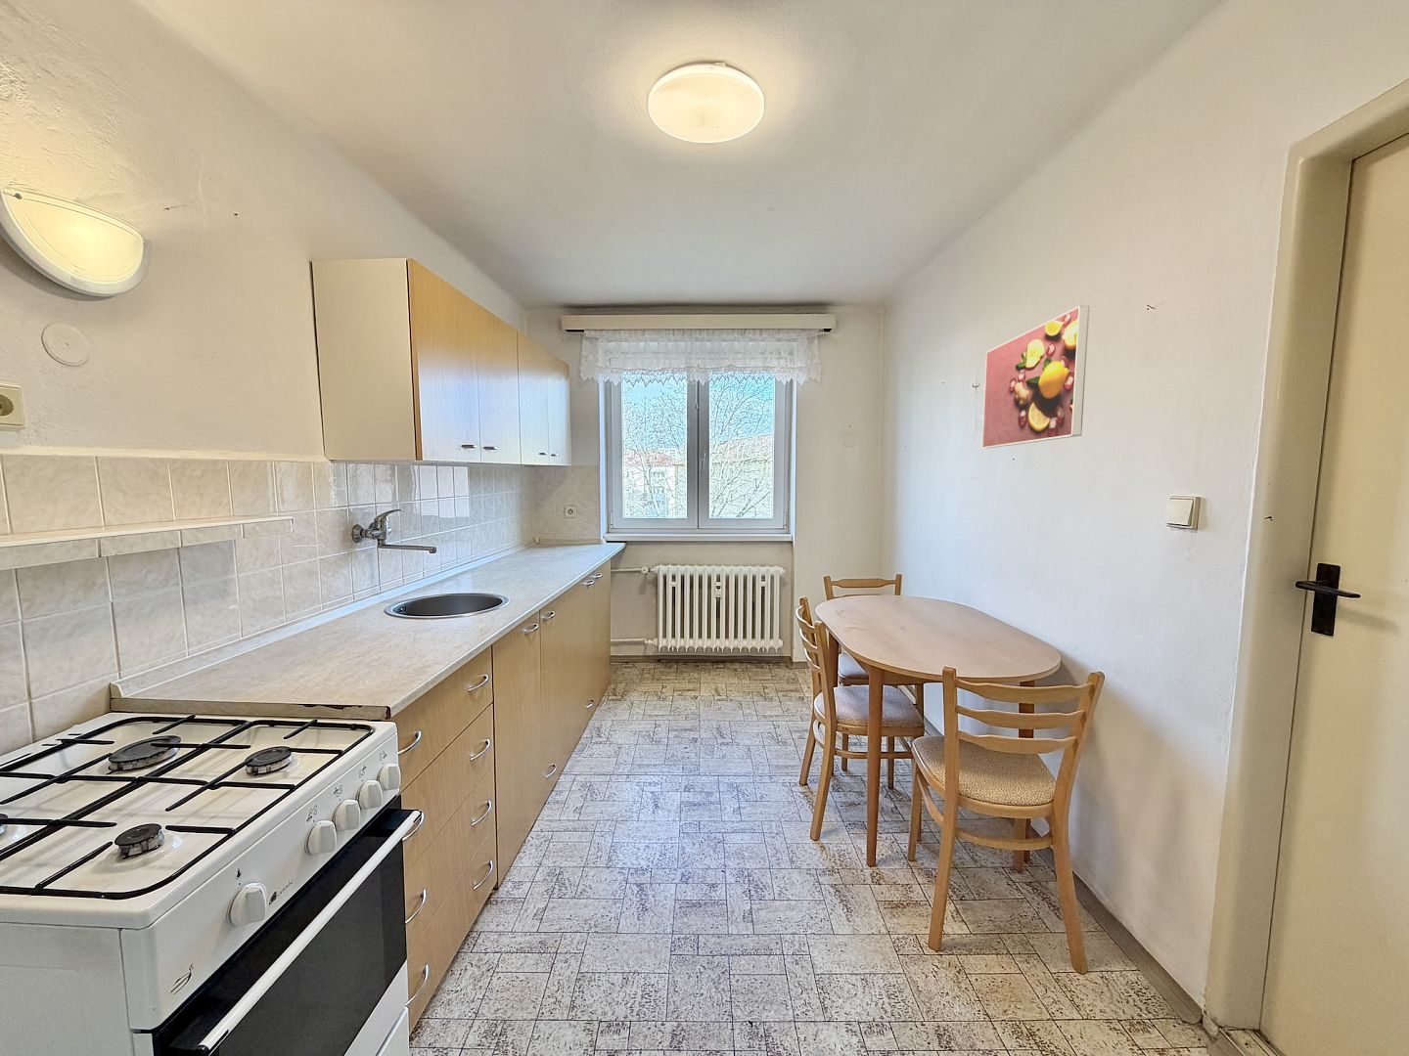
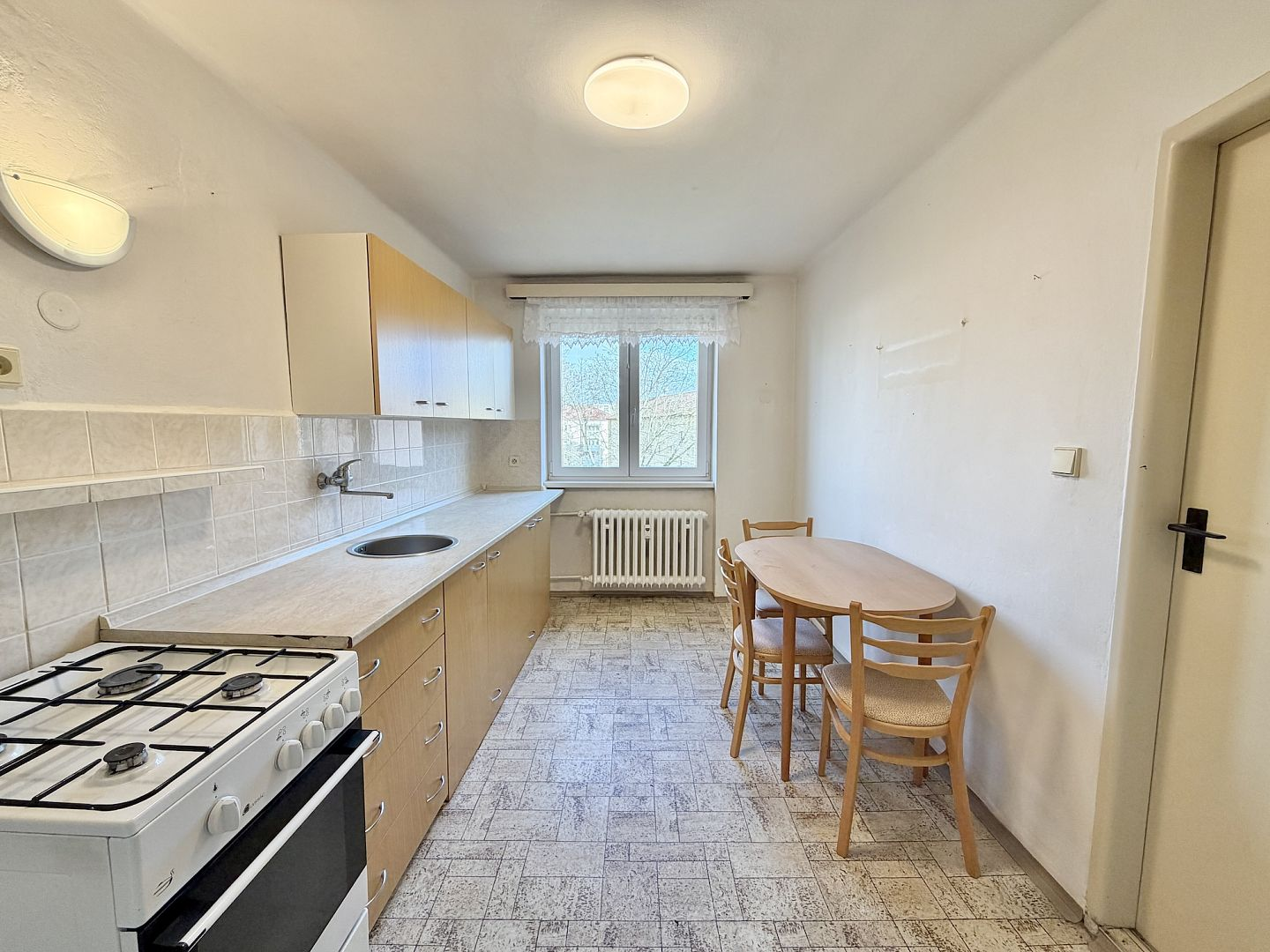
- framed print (1026, 387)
